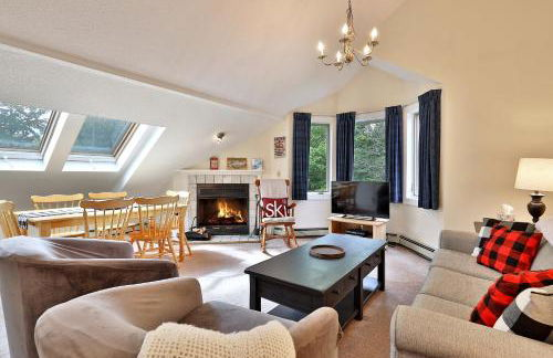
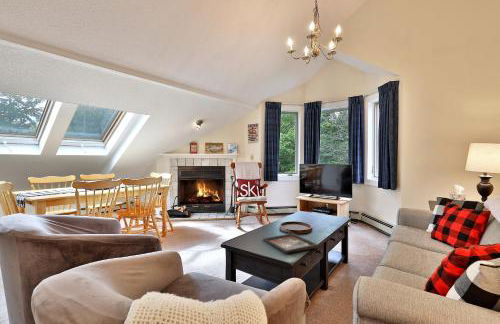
+ decorative tray (289, 242)
